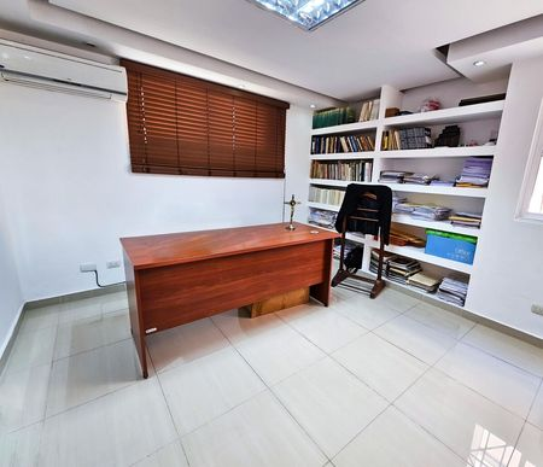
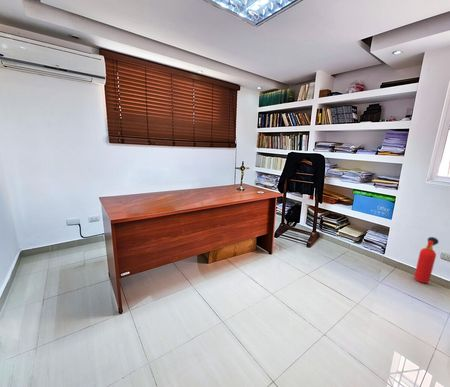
+ fire extinguisher (425, 261)
